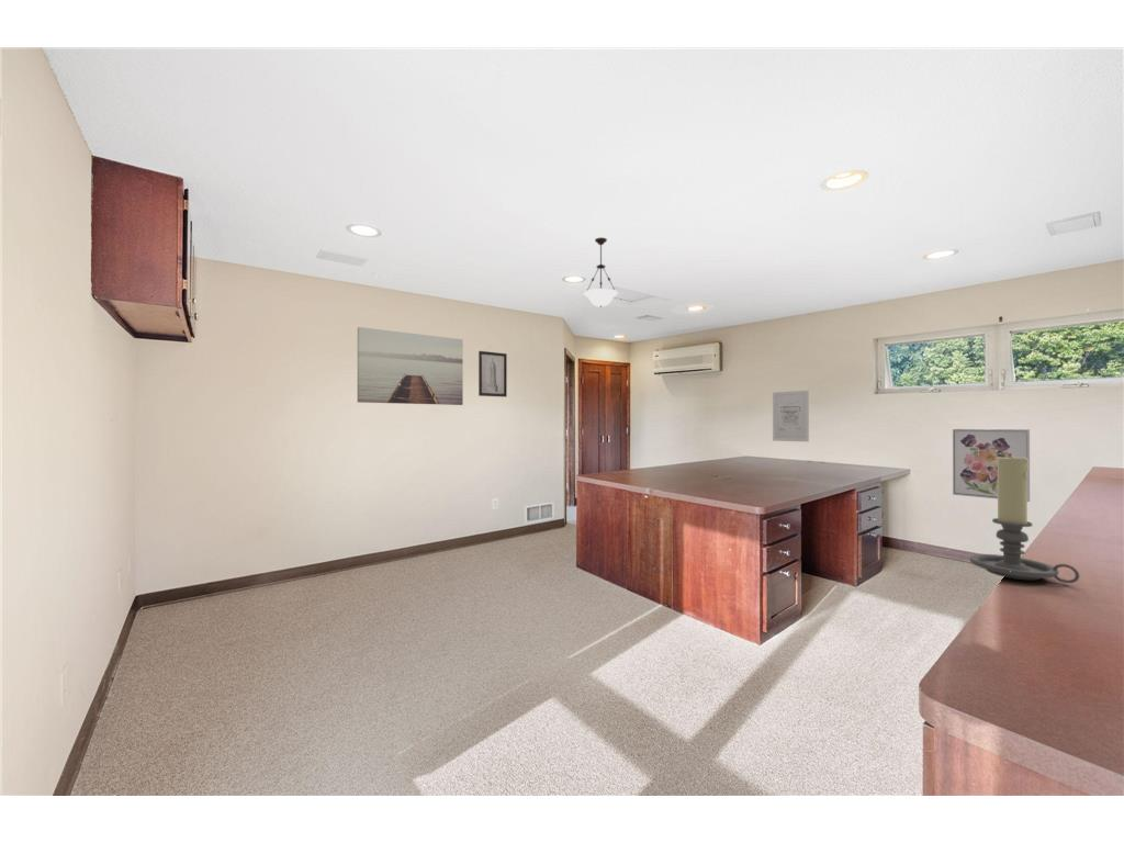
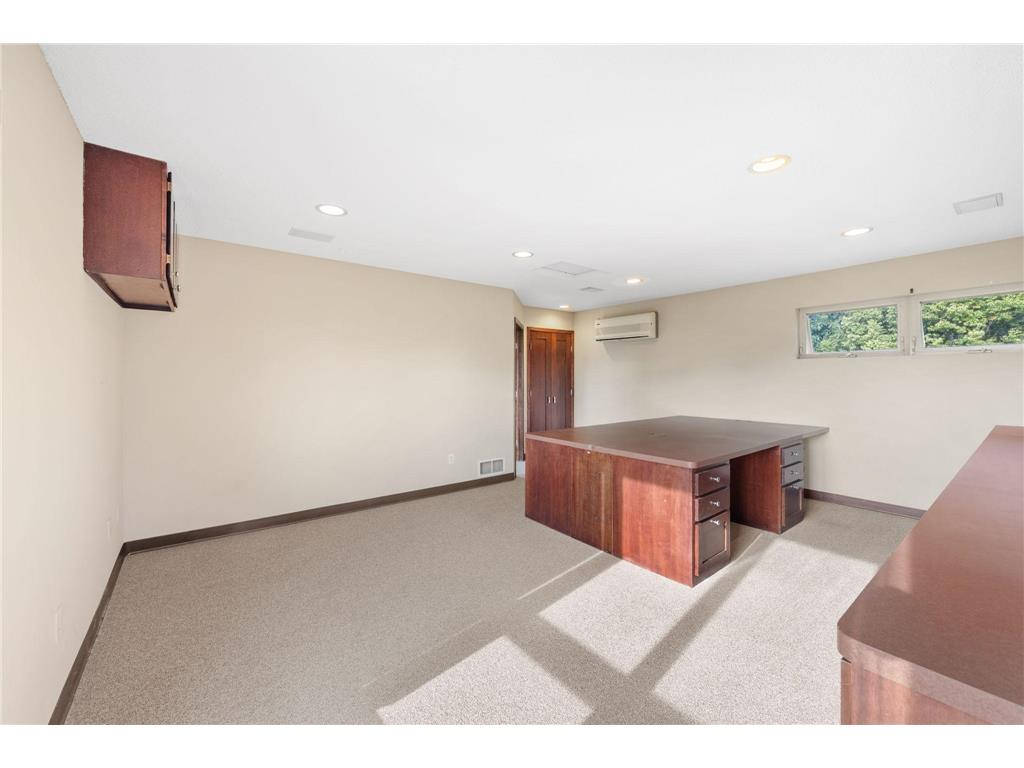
- wall art (493, 374)
- wall art (989, 463)
- wall art (413, 368)
- pendant light (600, 273)
- wall art (790, 416)
- candle holder (1021, 515)
